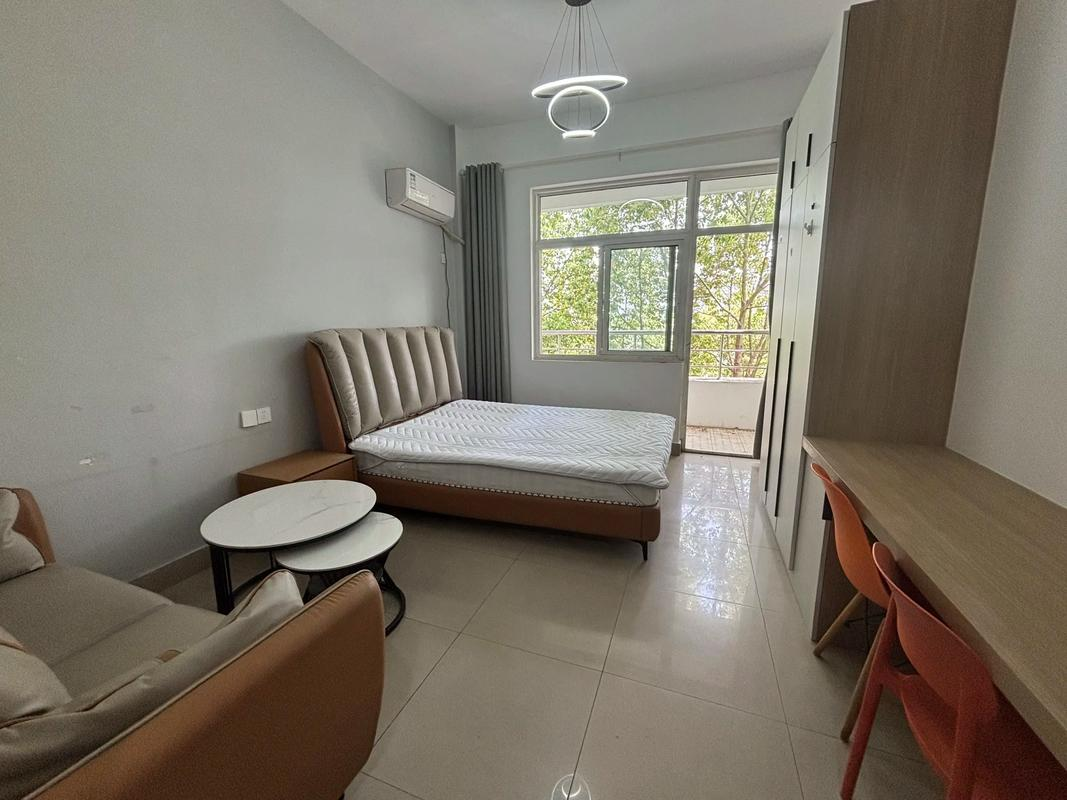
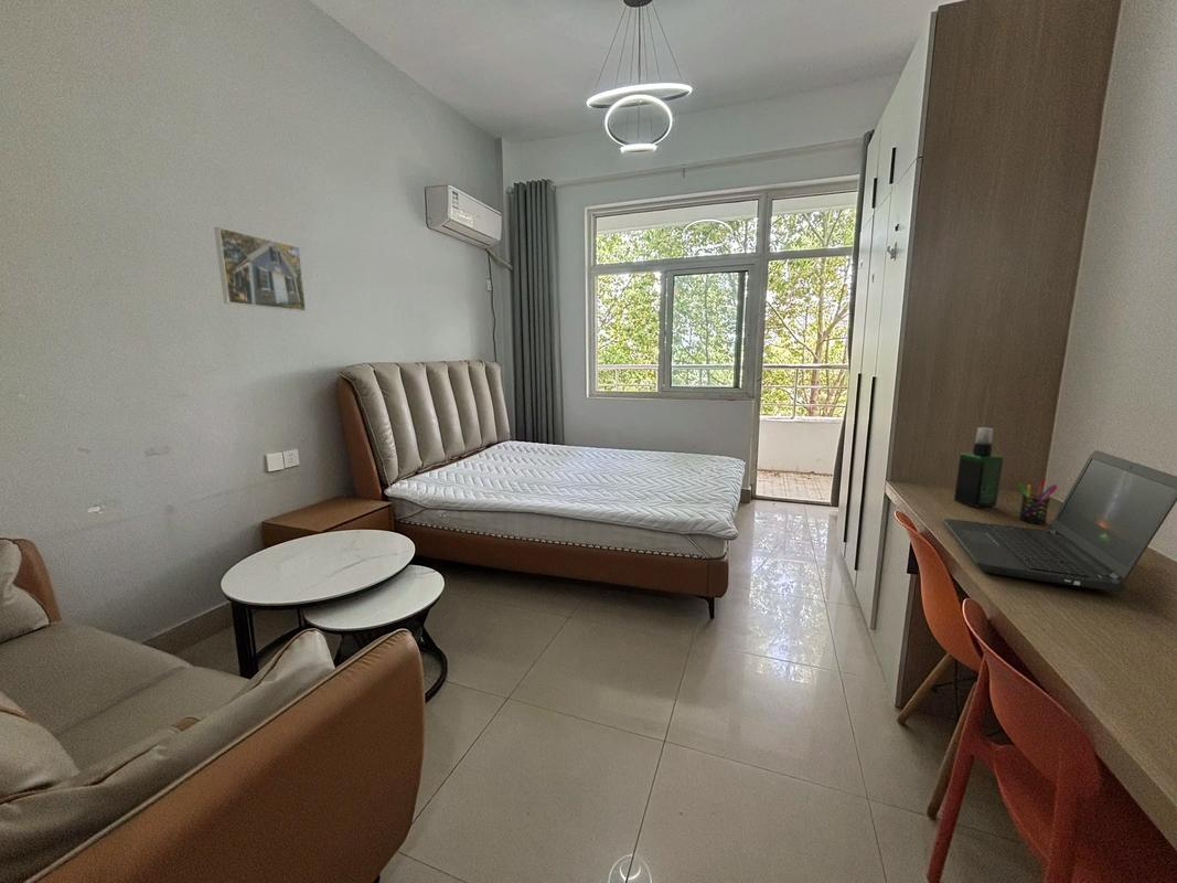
+ laptop computer (1055, 517)
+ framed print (264, 273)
+ spray bottle (980, 466)
+ pen holder (1032, 499)
